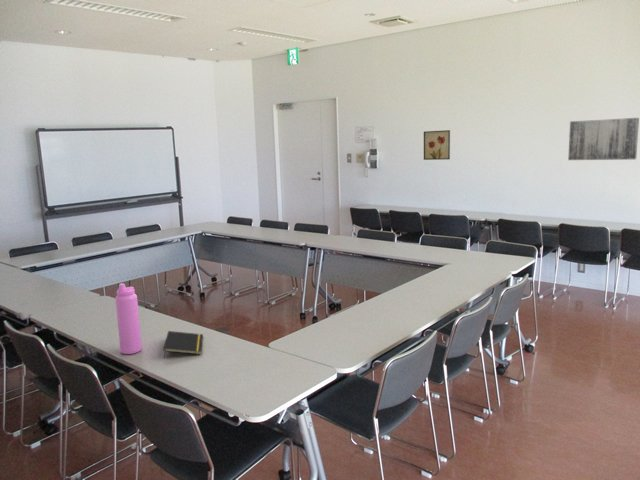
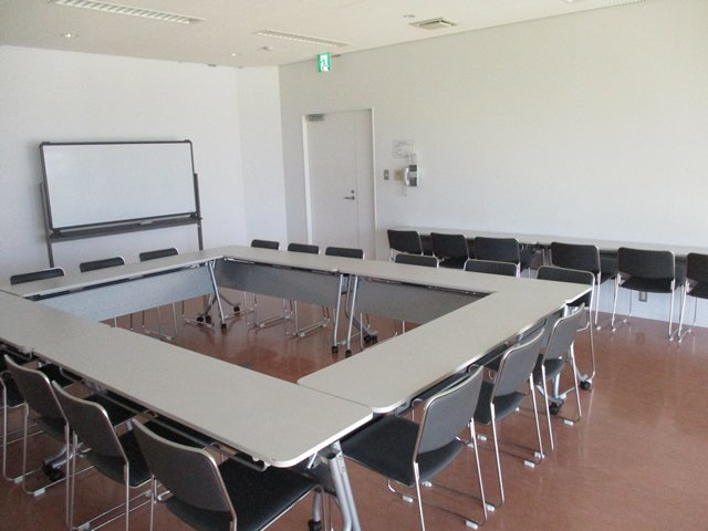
- wall art (436, 145)
- water bottle (128, 317)
- wall art (602, 139)
- notepad (184, 342)
